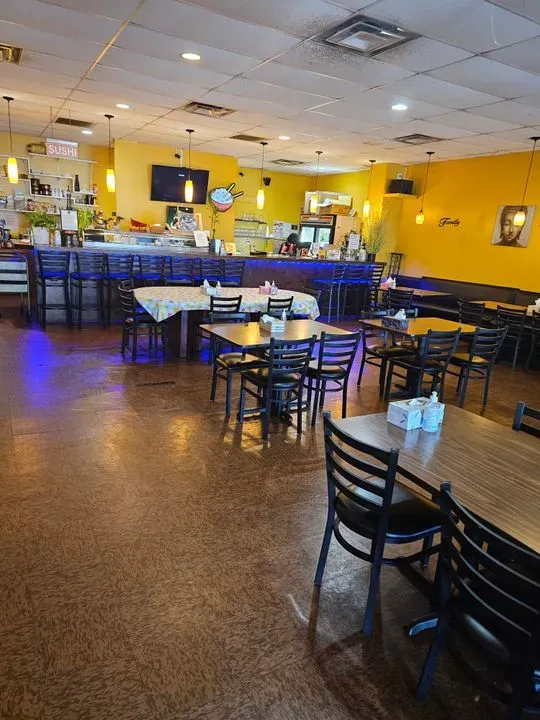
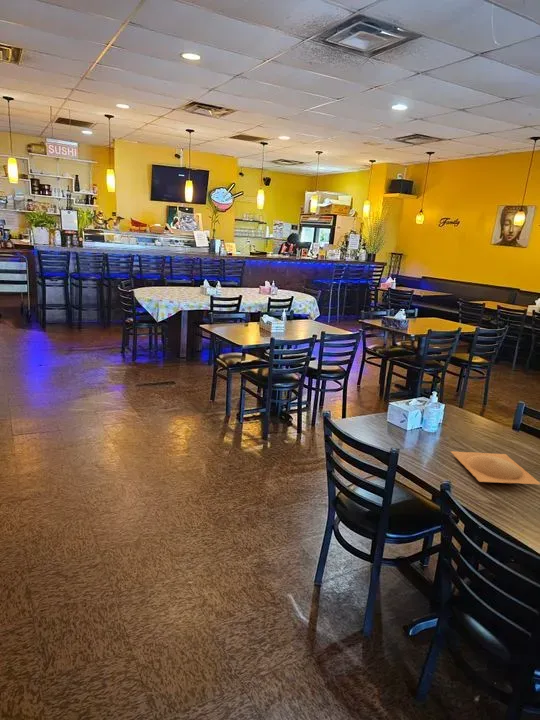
+ plate (493, 465)
